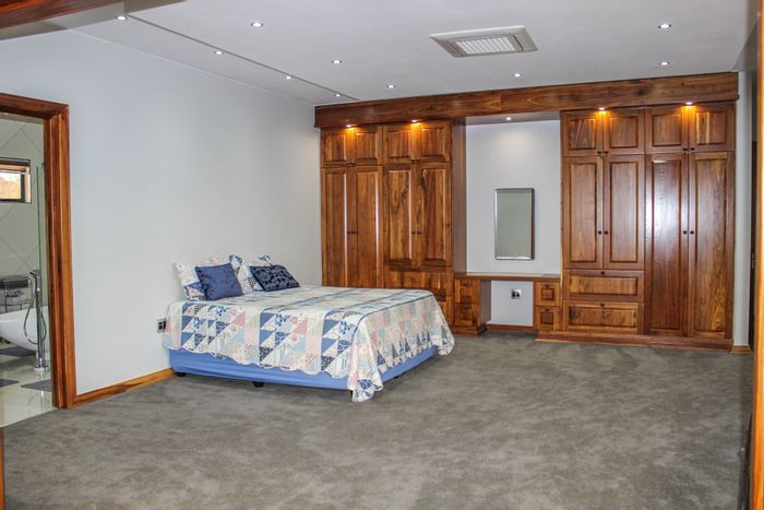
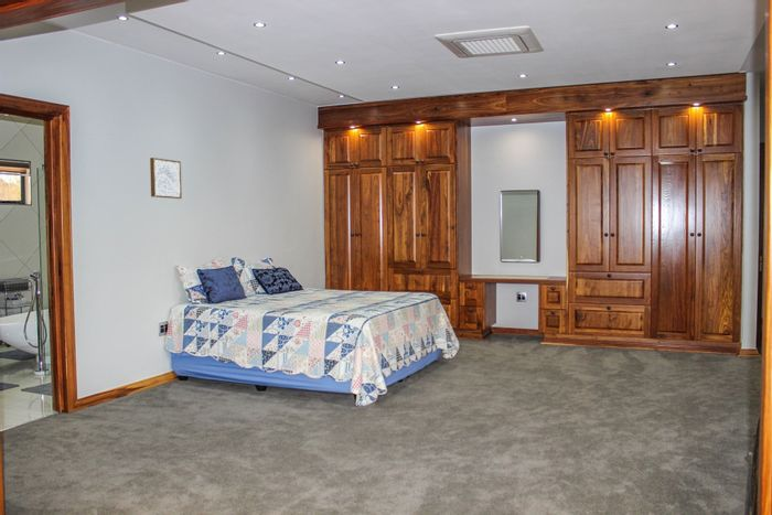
+ wall art (165, 179)
